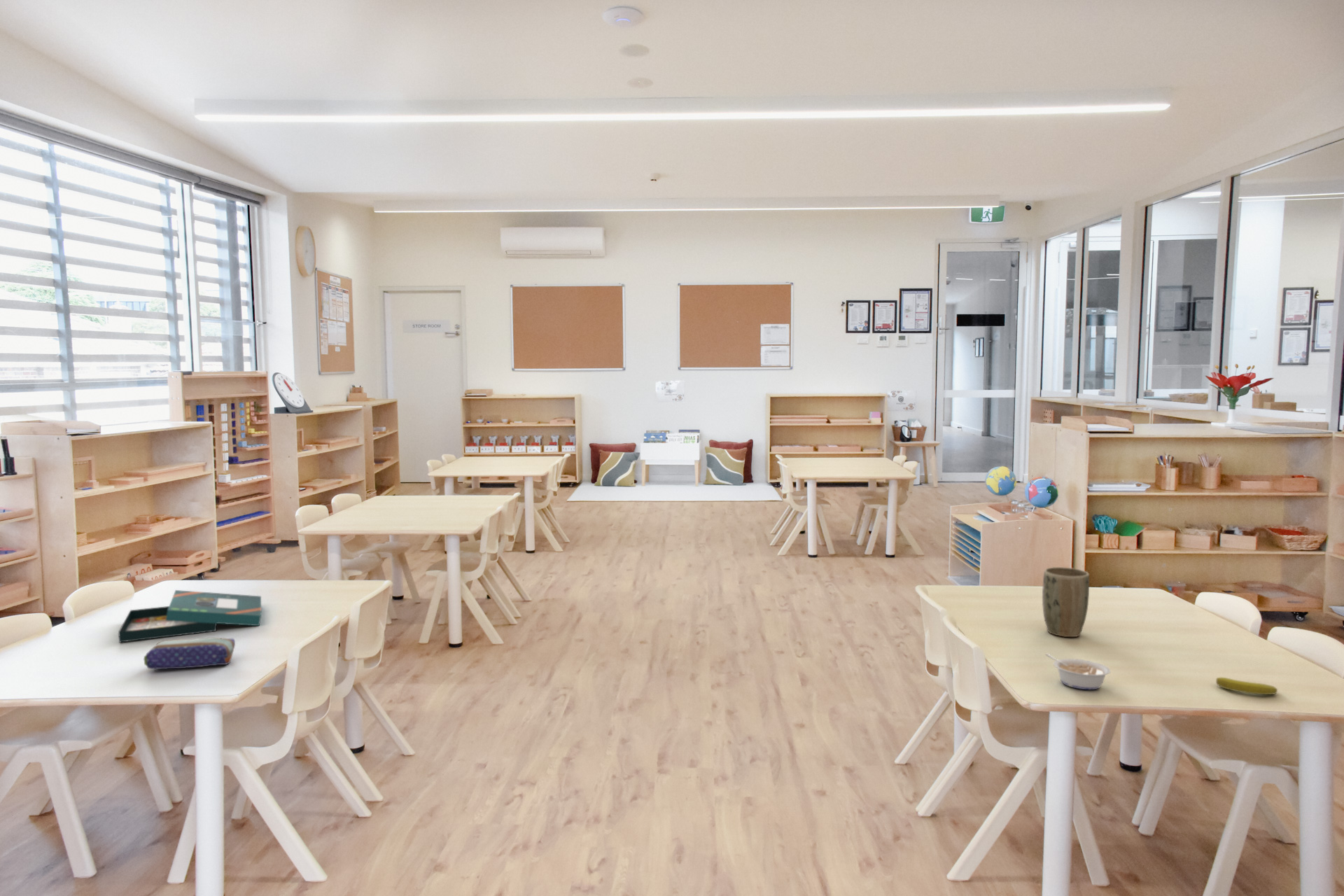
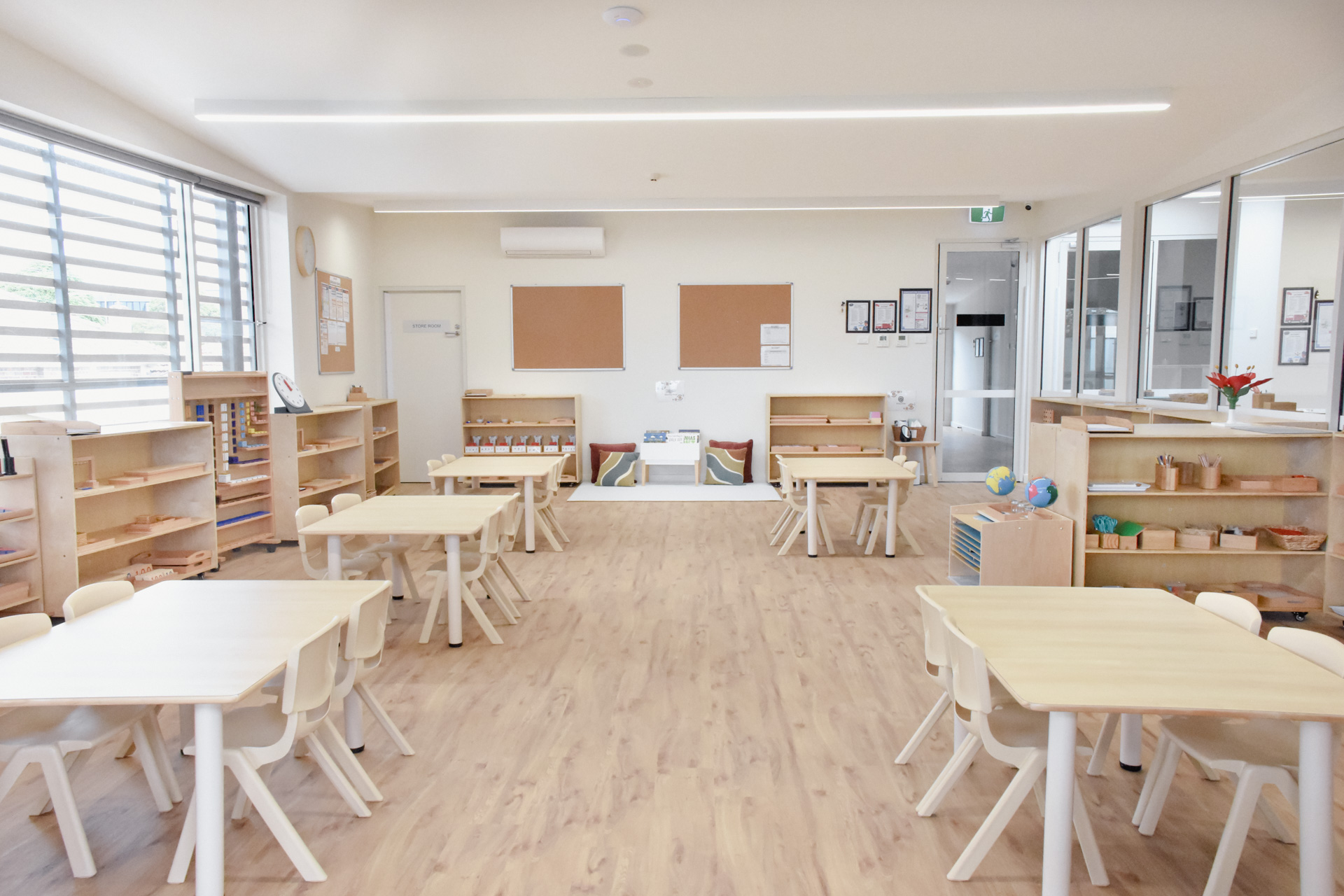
- banana (1248, 685)
- pencil case (190, 652)
- legume (1079, 673)
- board game (195, 610)
- plant pot (1065, 602)
